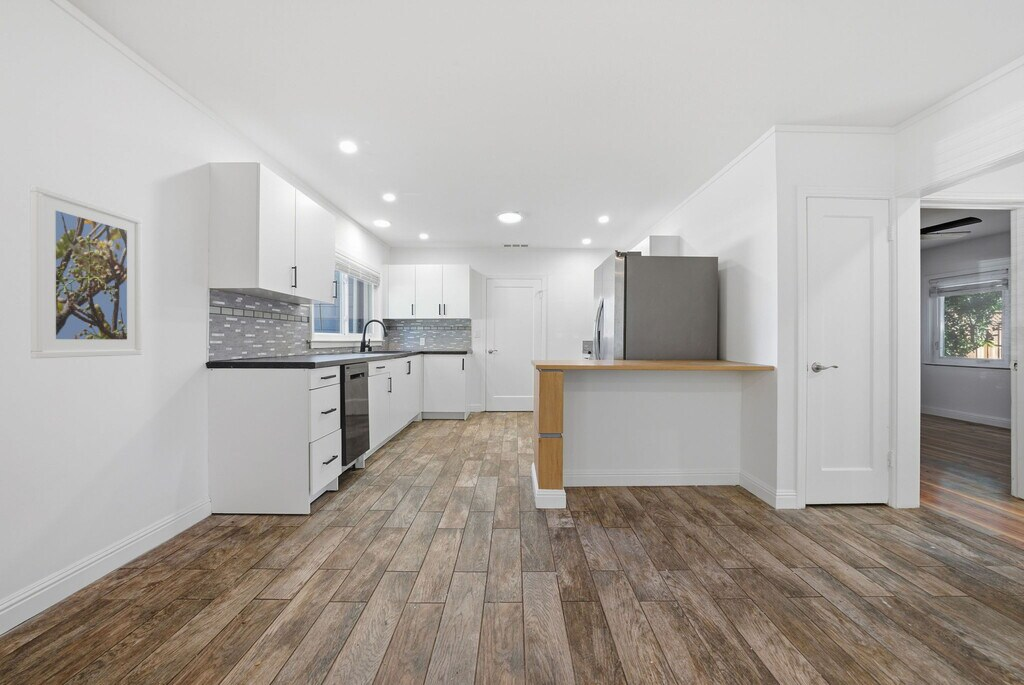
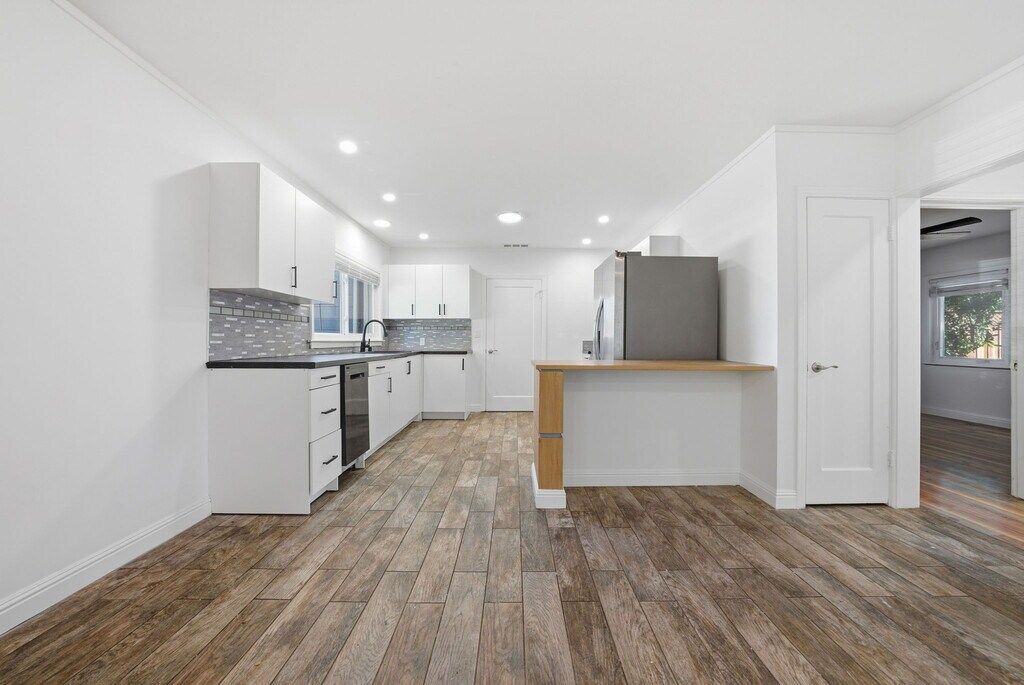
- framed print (93, 280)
